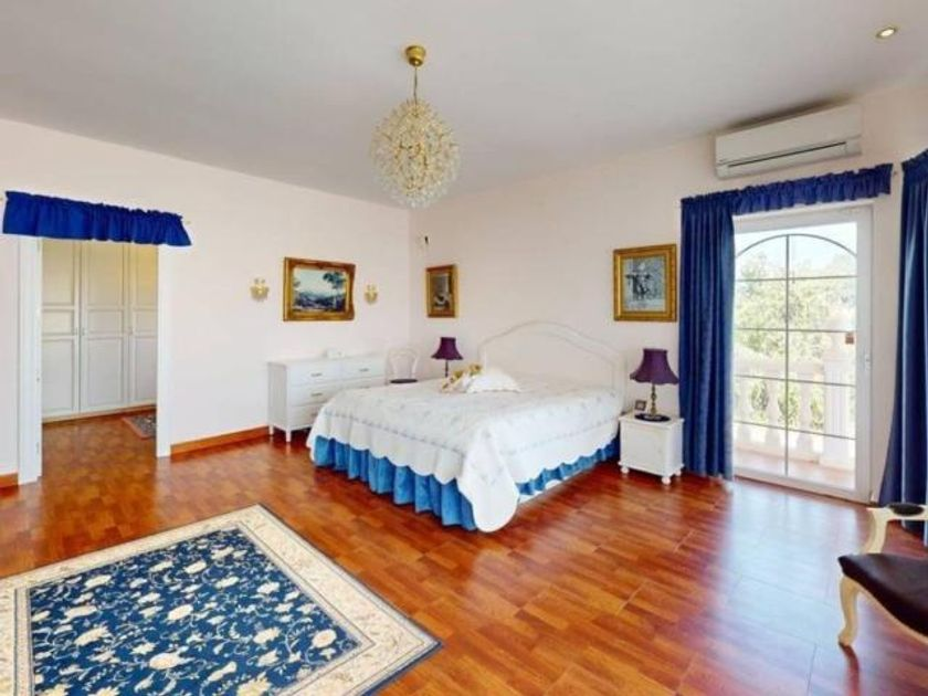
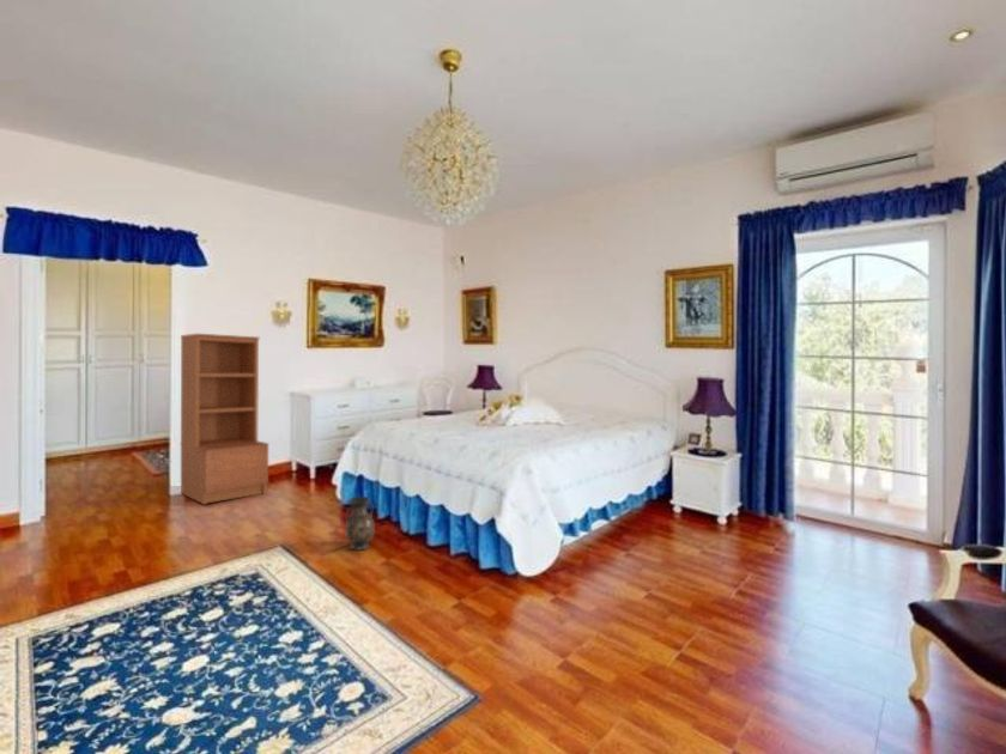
+ bookshelf (224, 414)
+ vase (359, 523)
